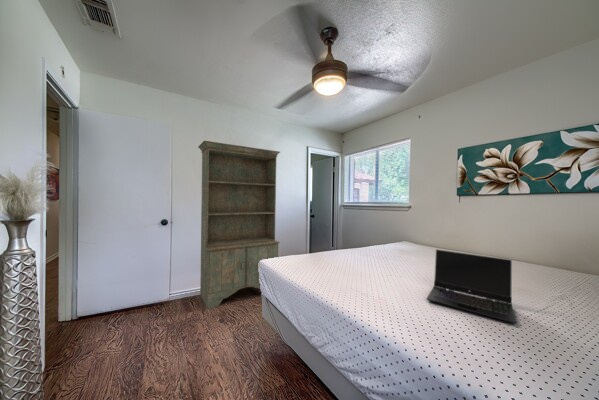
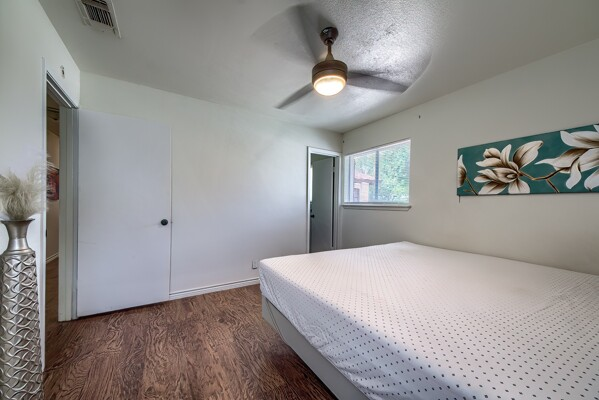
- laptop computer (469, 280)
- bookshelf (240, 221)
